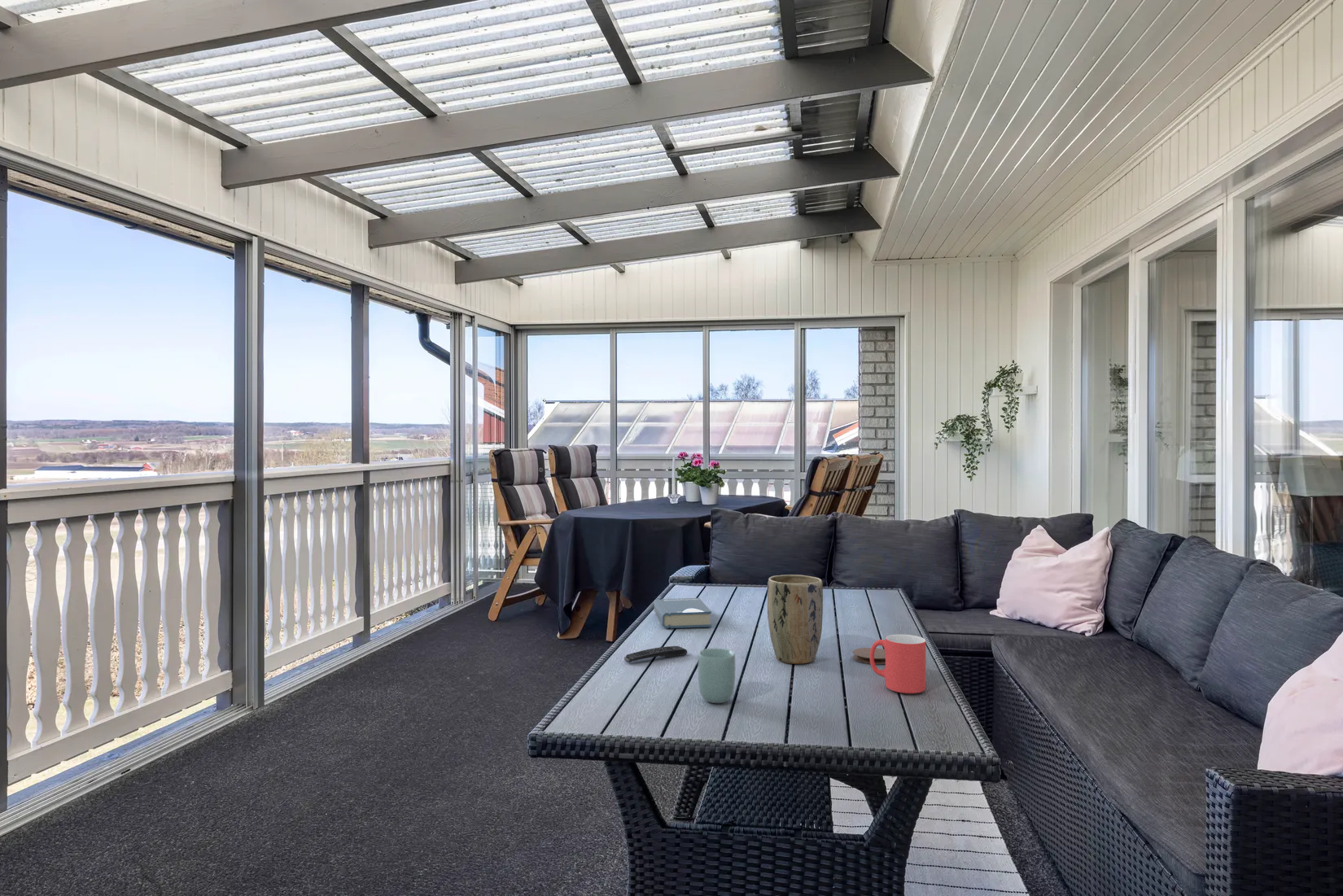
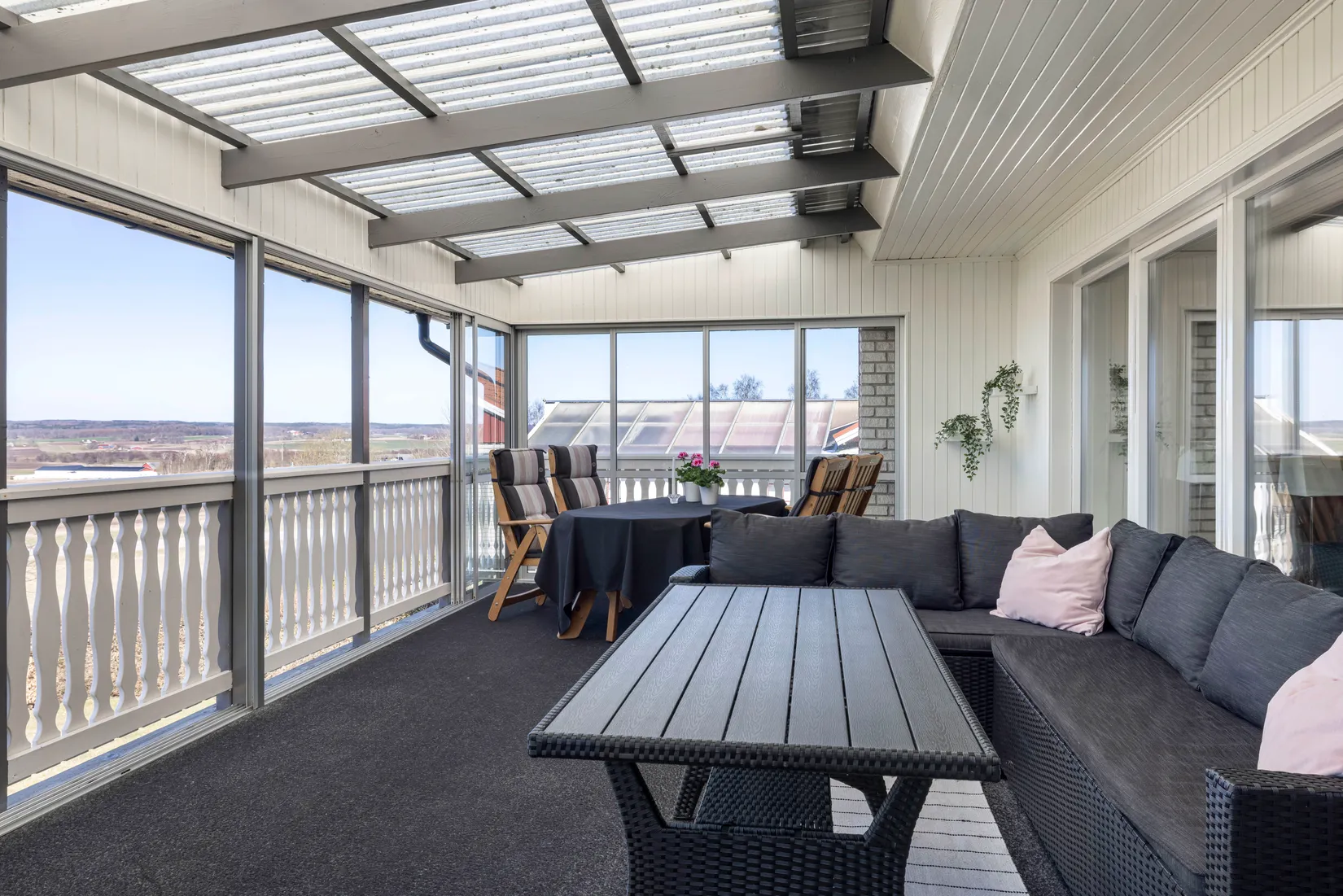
- remote control (654, 653)
- hardback book (681, 612)
- coaster (874, 655)
- cup (716, 676)
- plant pot (794, 618)
- mug (897, 662)
